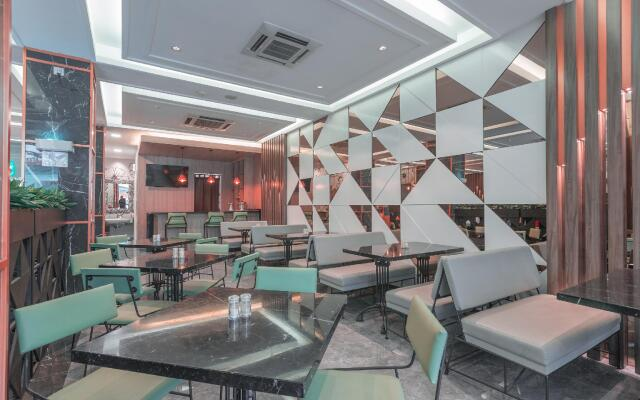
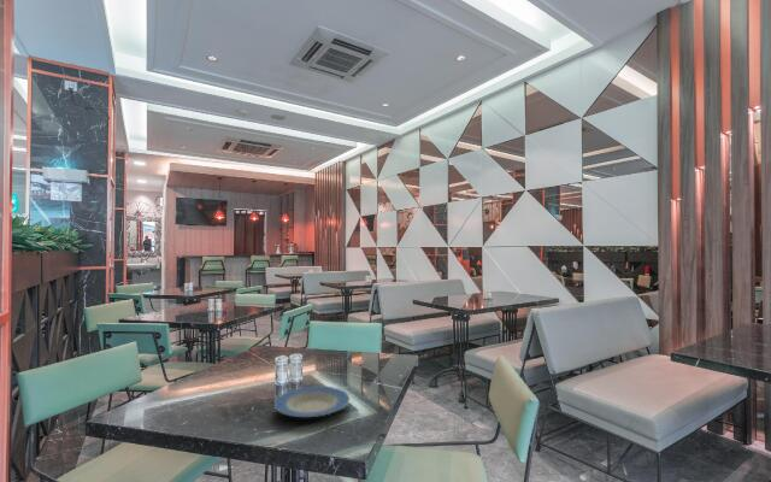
+ plate (312, 404)
